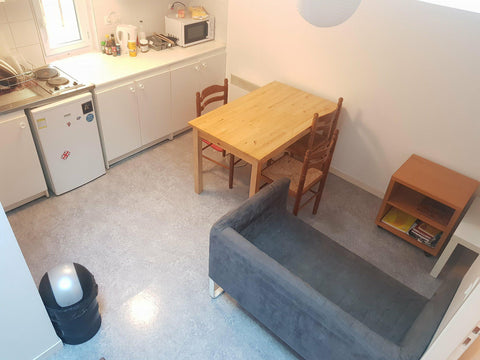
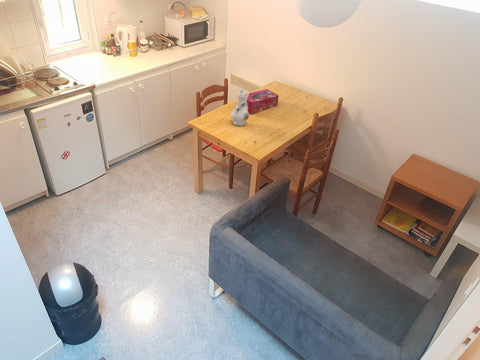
+ chinaware (241, 105)
+ tissue box (259, 101)
